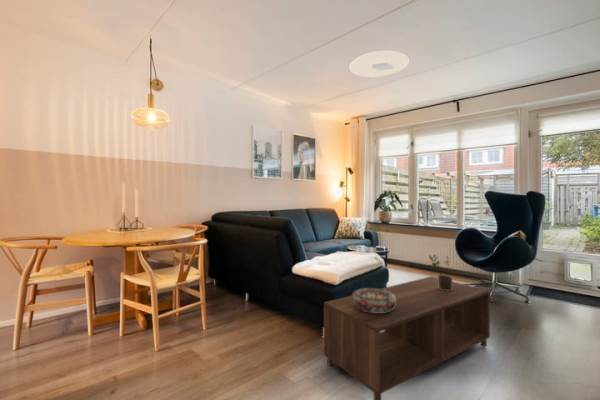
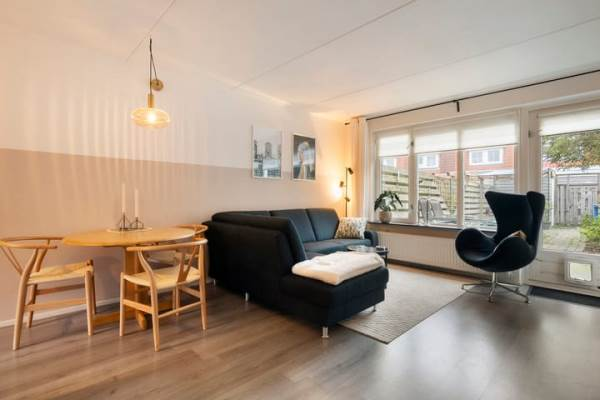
- coffee table (411, 325)
- ceiling light (378, 62)
- decorative bowl (373, 299)
- potted plant (440, 271)
